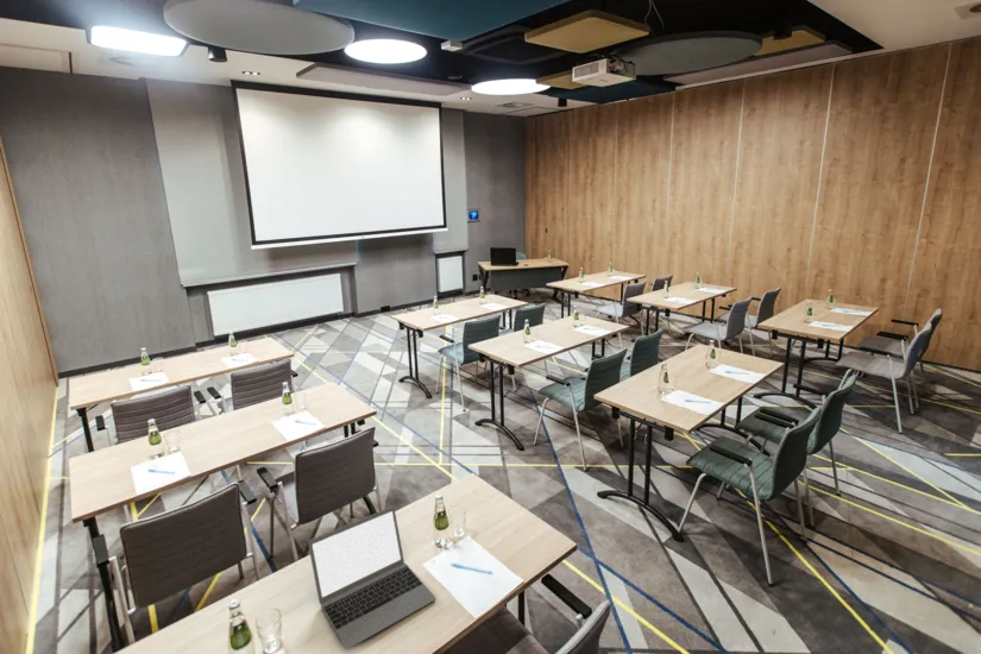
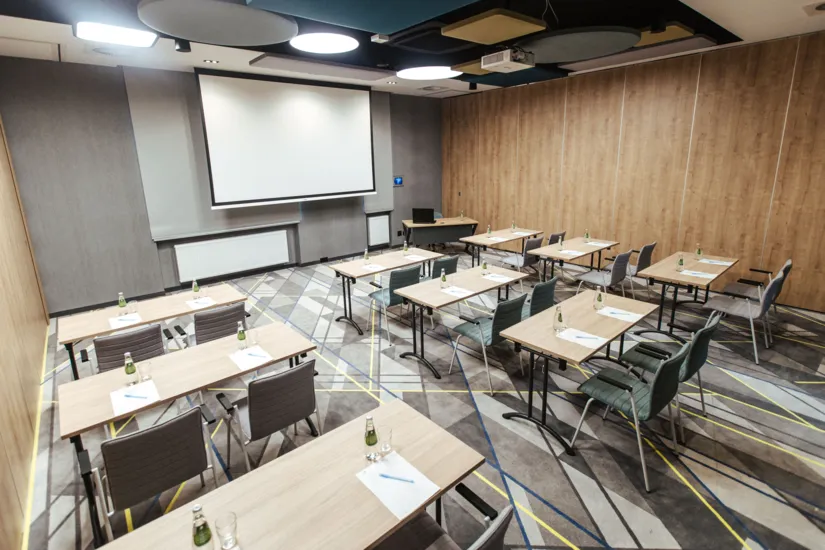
- laptop (372, 571)
